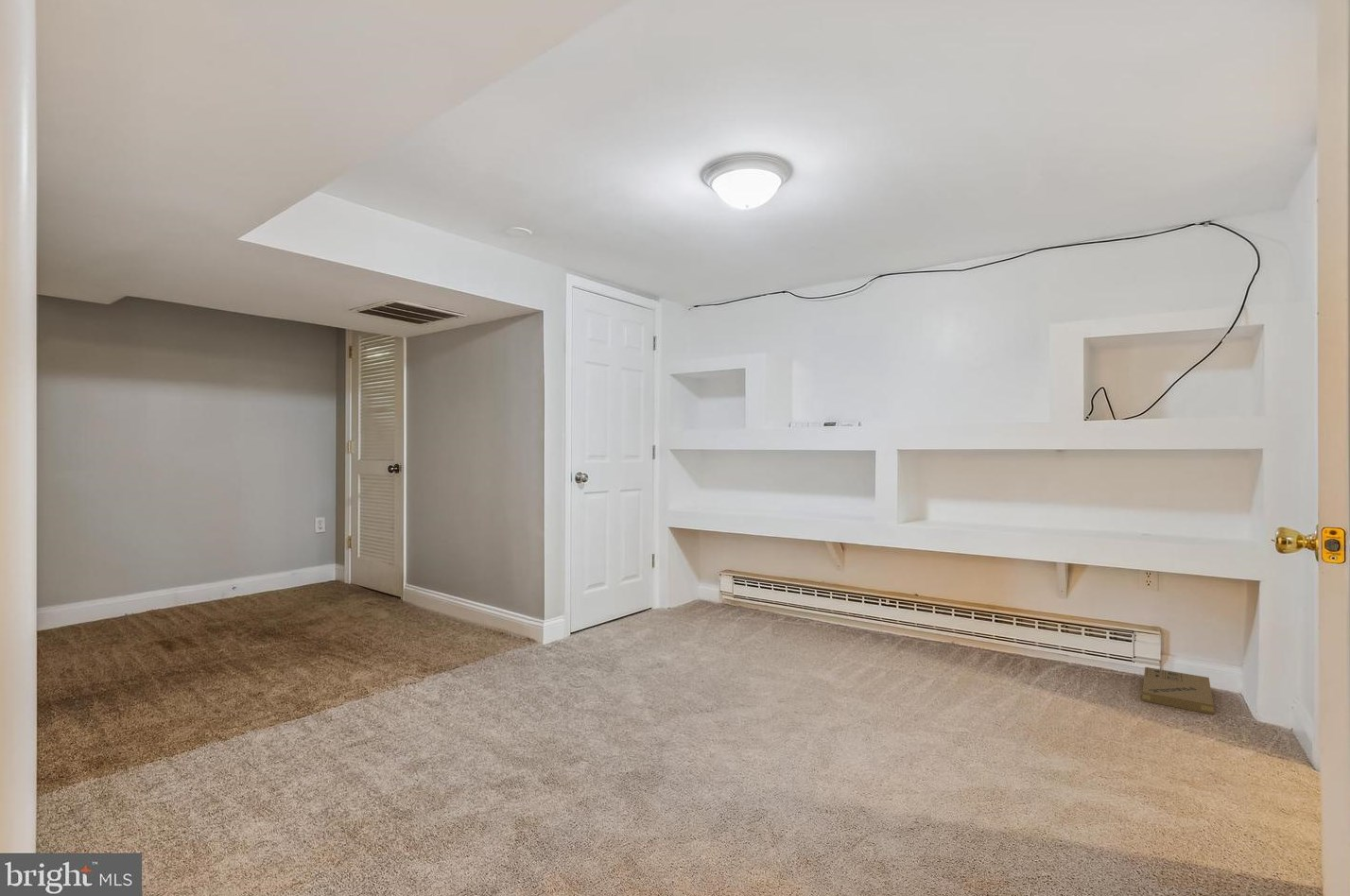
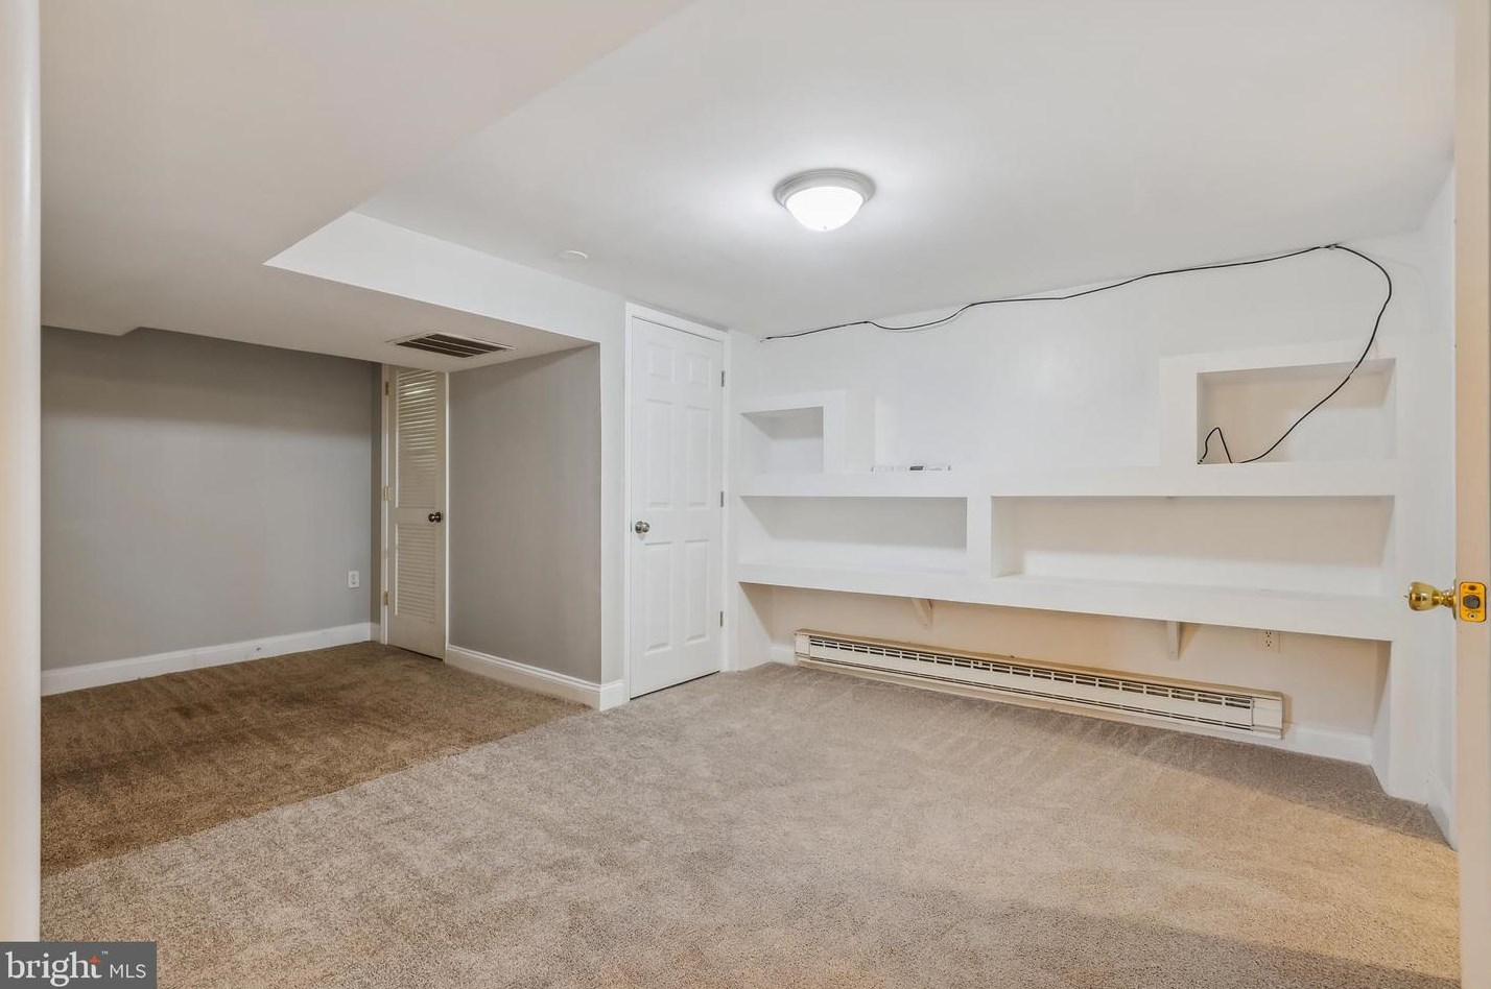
- cardboard box (1176, 688)
